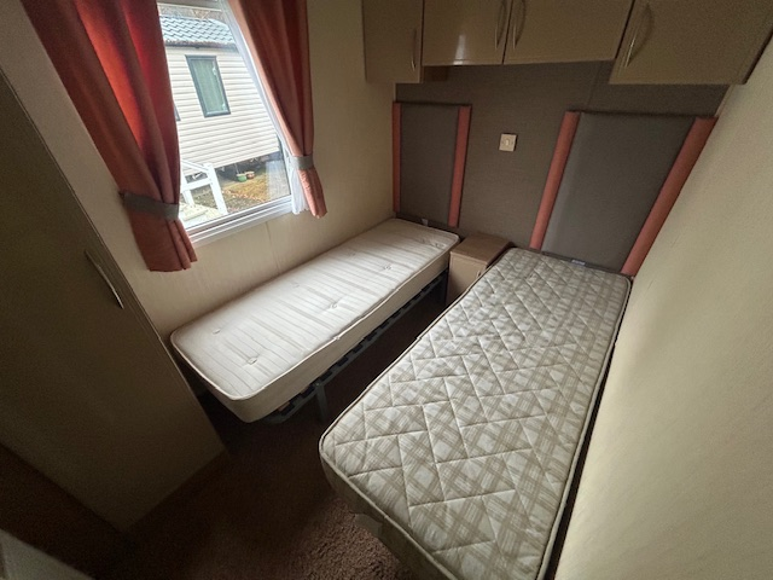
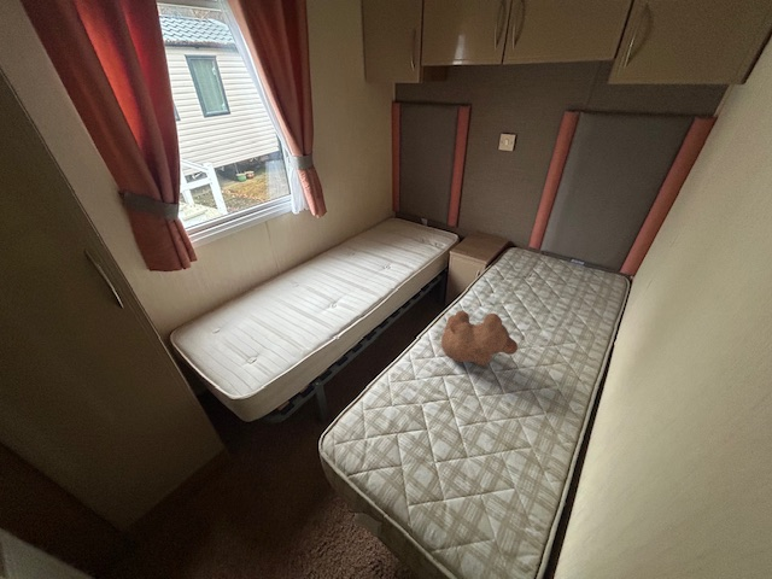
+ teddy bear (476, 335)
